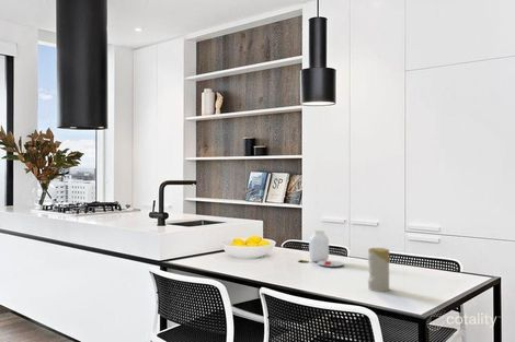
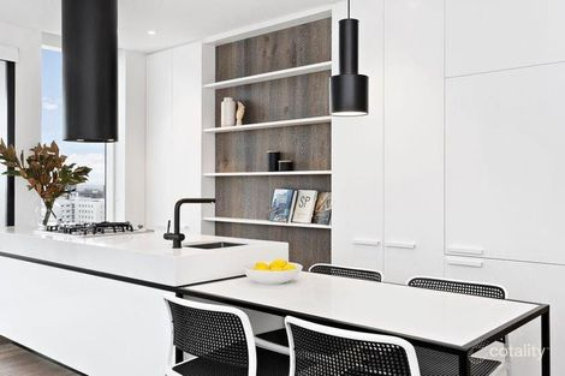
- candle (378, 269)
- jar (322, 247)
